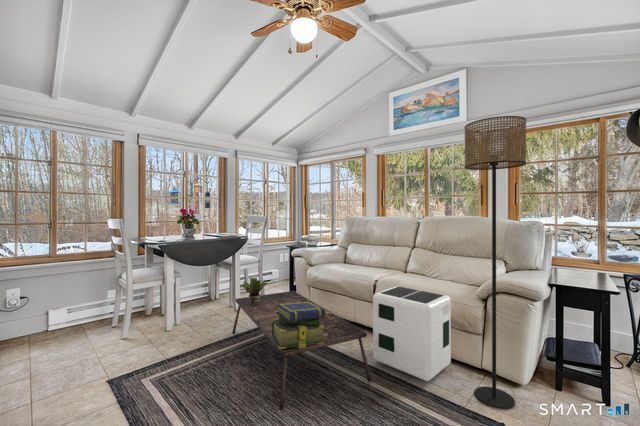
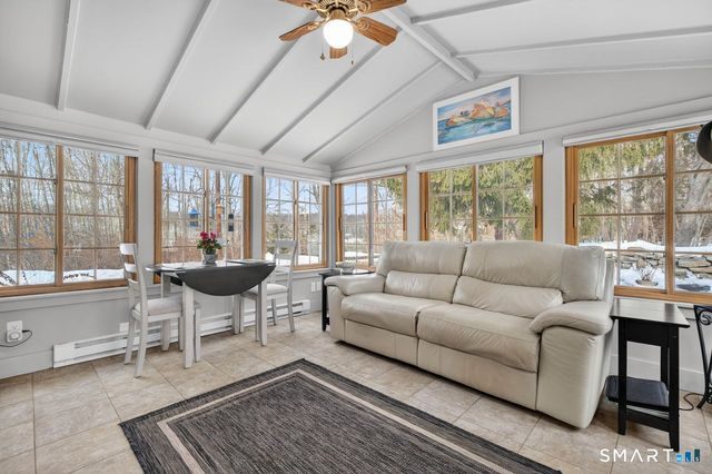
- coffee table (290, 347)
- potted plant (255, 291)
- stack of books (298, 321)
- air purifier (411, 329)
- floor lamp (494, 261)
